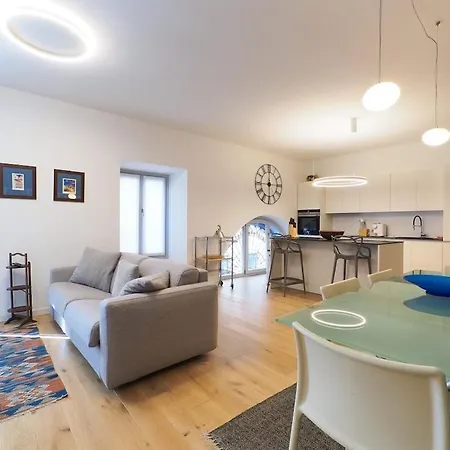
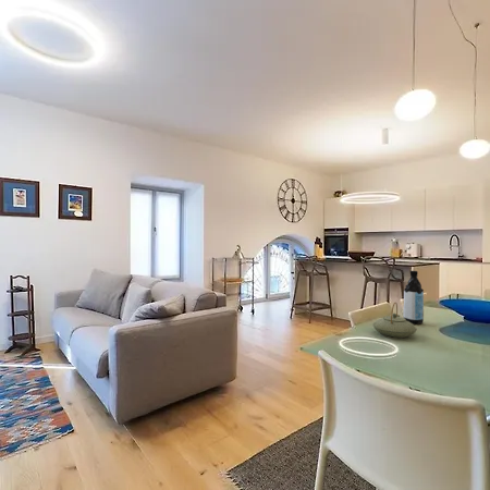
+ teapot (394, 317)
+ water bottle (413, 296)
